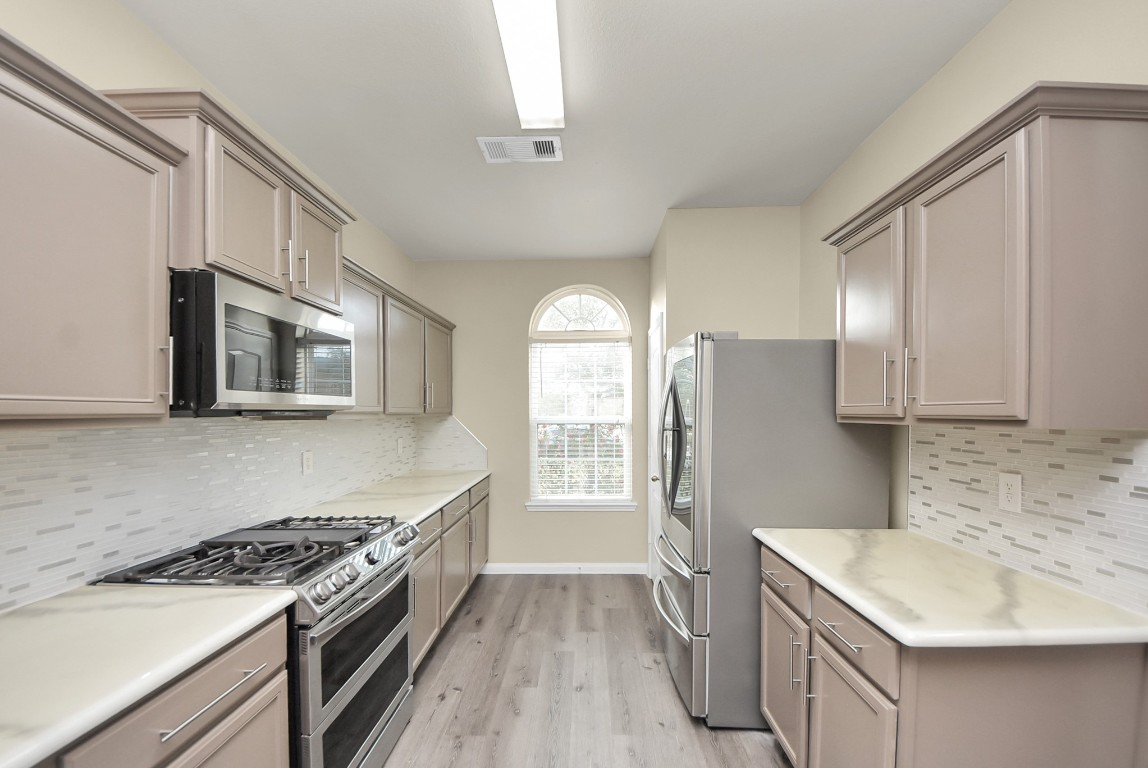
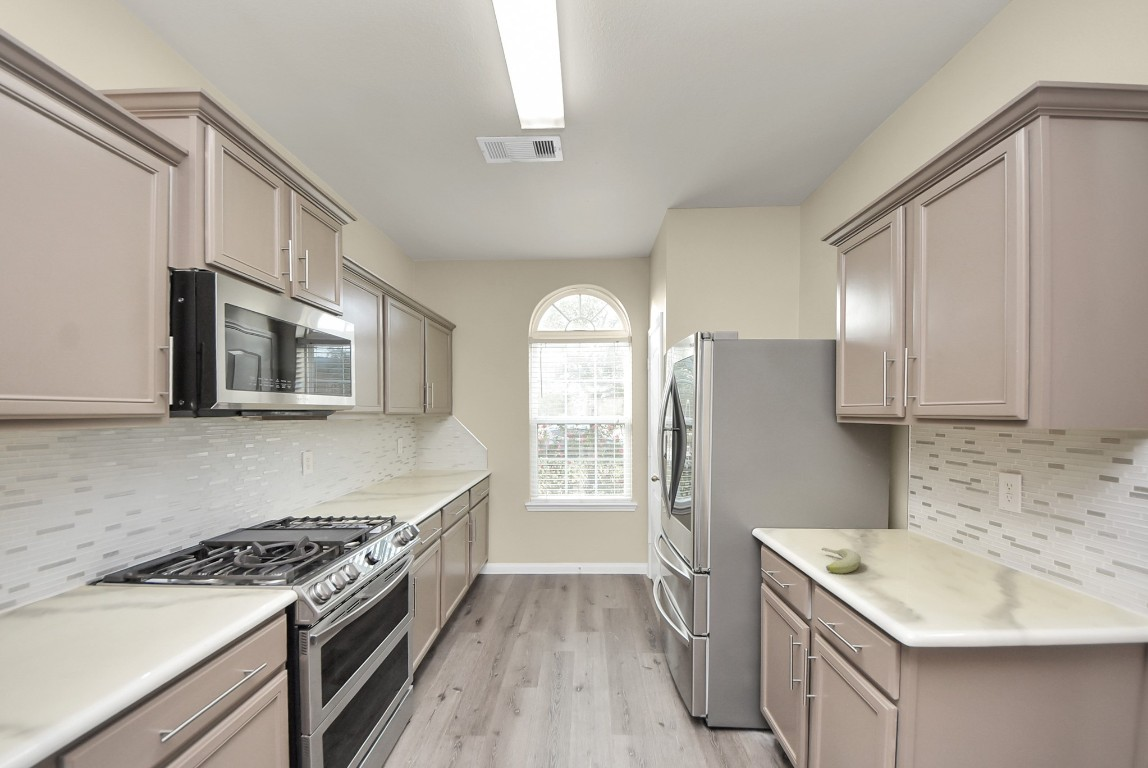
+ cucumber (839, 555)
